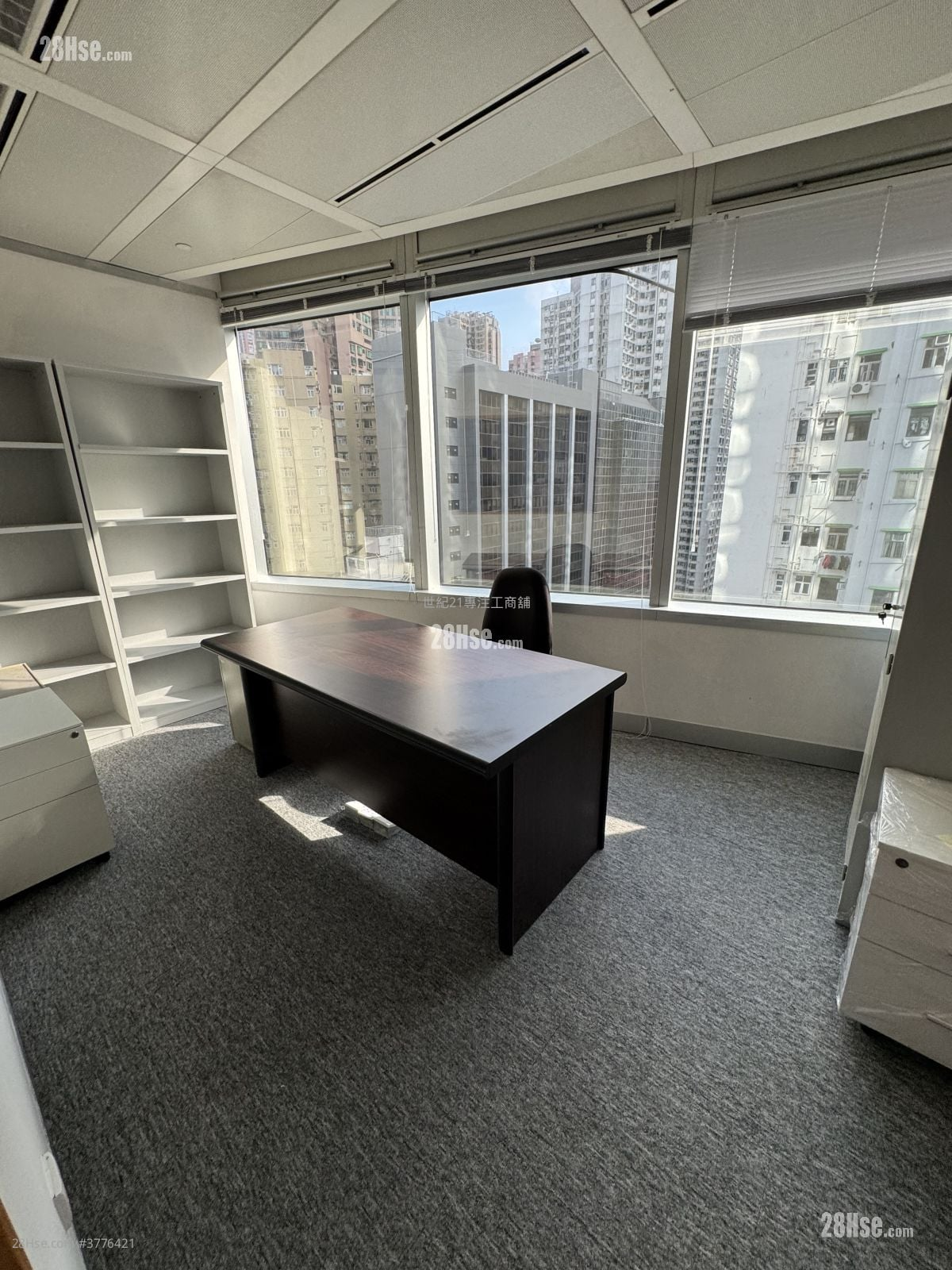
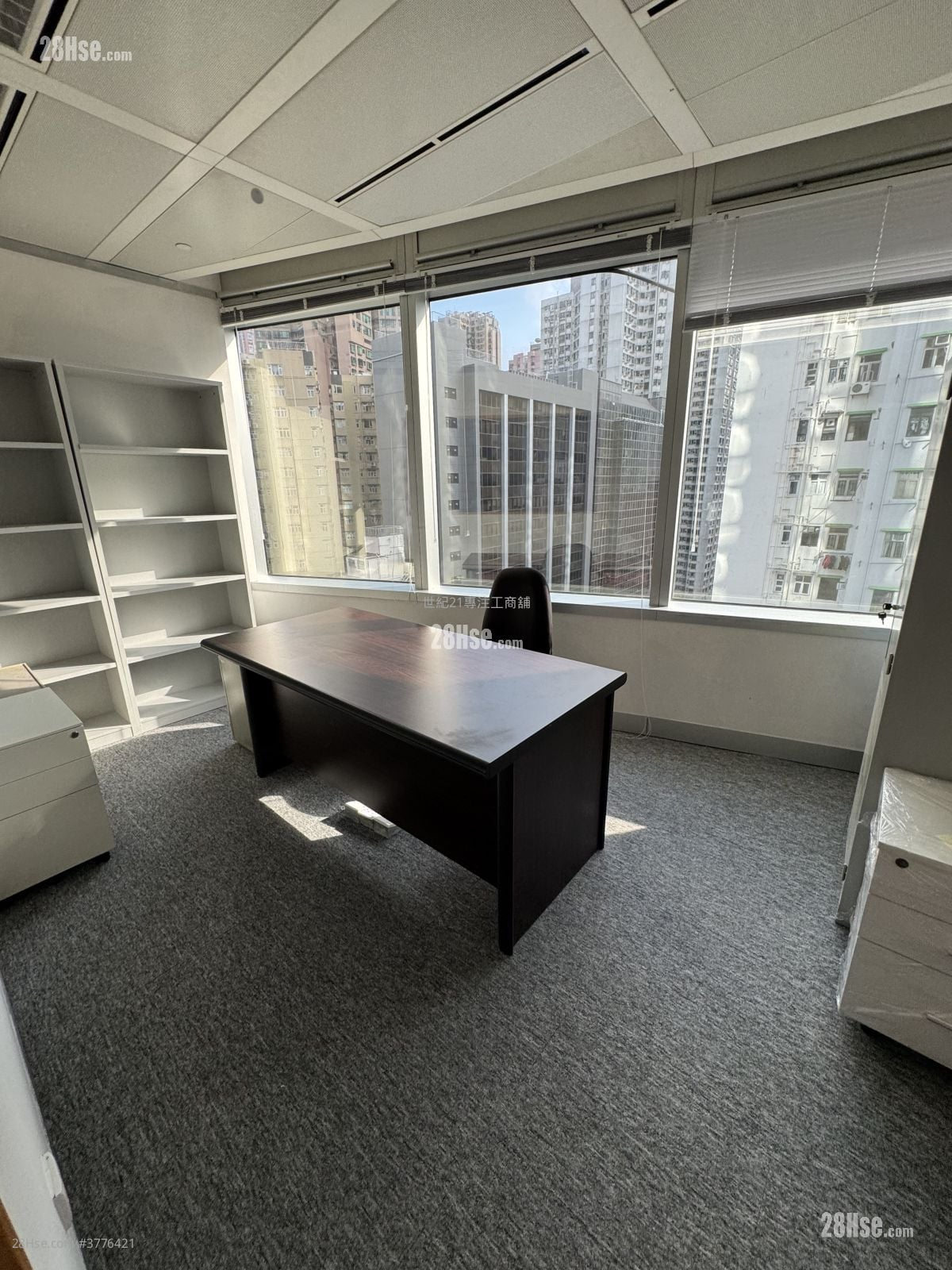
+ eyeball (257, 195)
